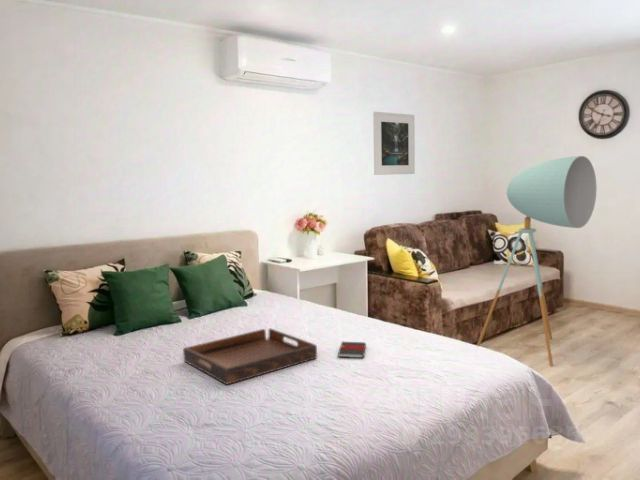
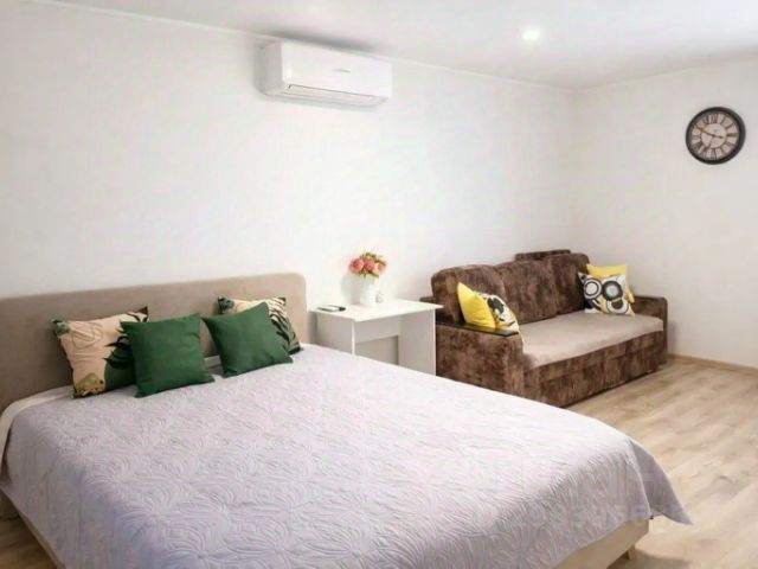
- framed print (394, 144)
- serving tray (250, 352)
- book (352, 349)
- floor lamp (536, 255)
